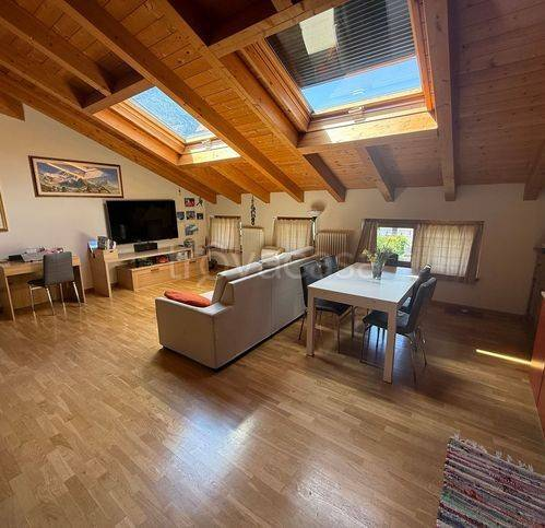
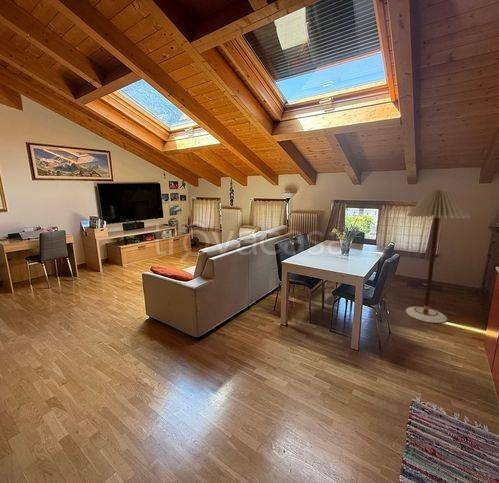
+ floor lamp (432, 254)
